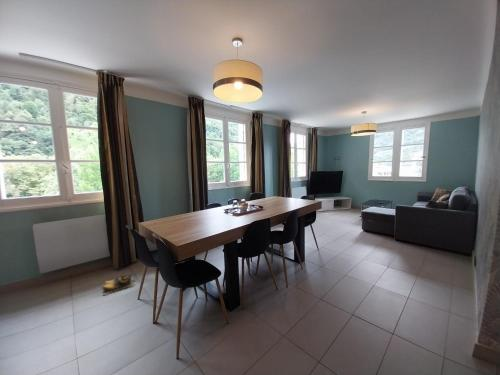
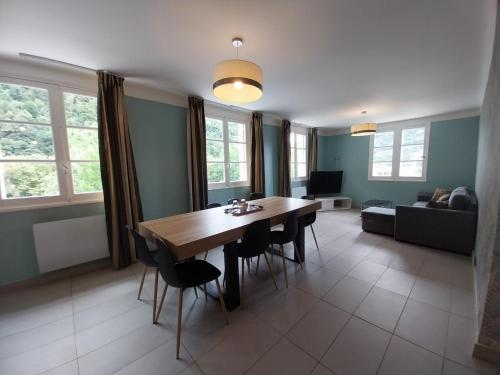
- shoes (118, 281)
